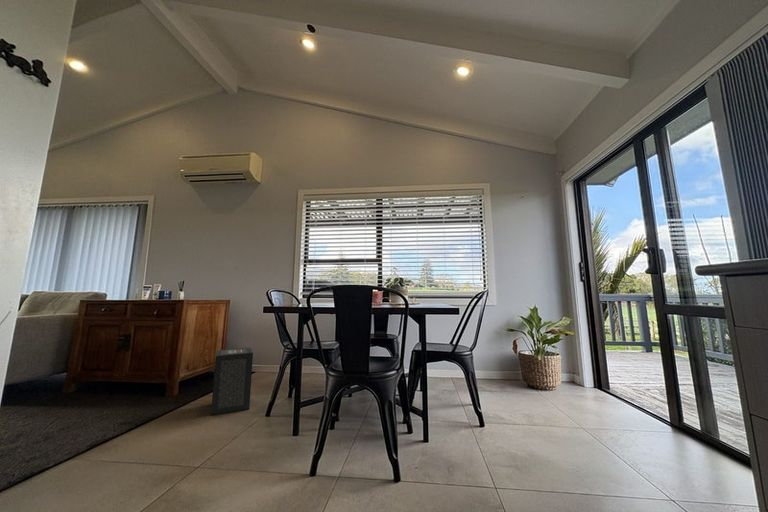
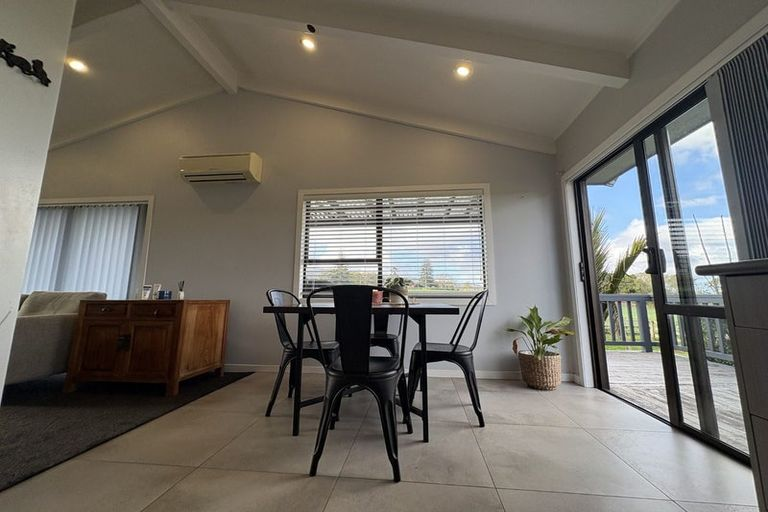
- speaker (232, 378)
